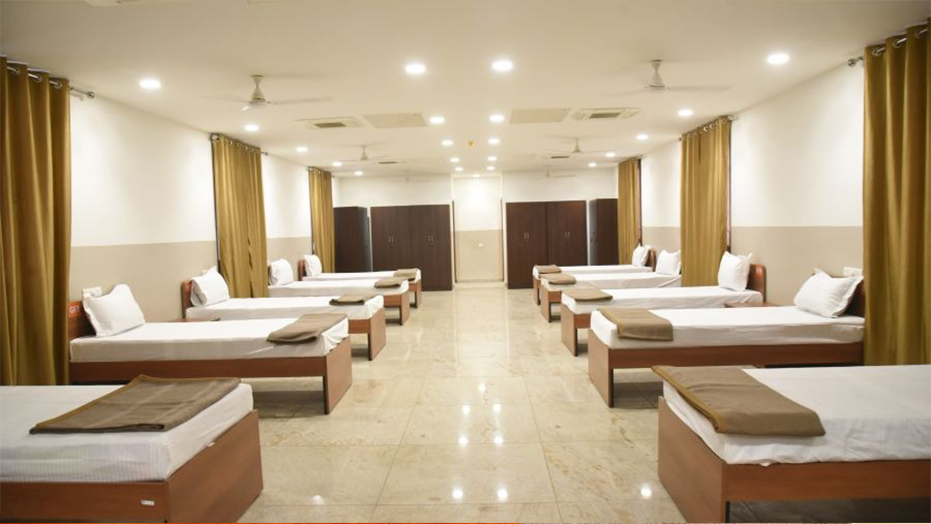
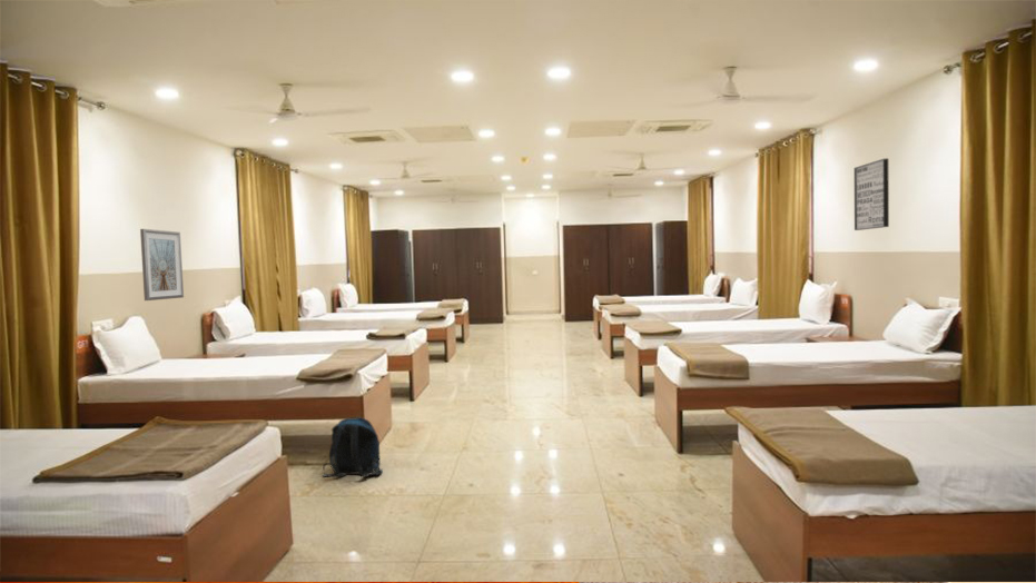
+ picture frame (162, 265)
+ wall art (870, 196)
+ backpack (353, 446)
